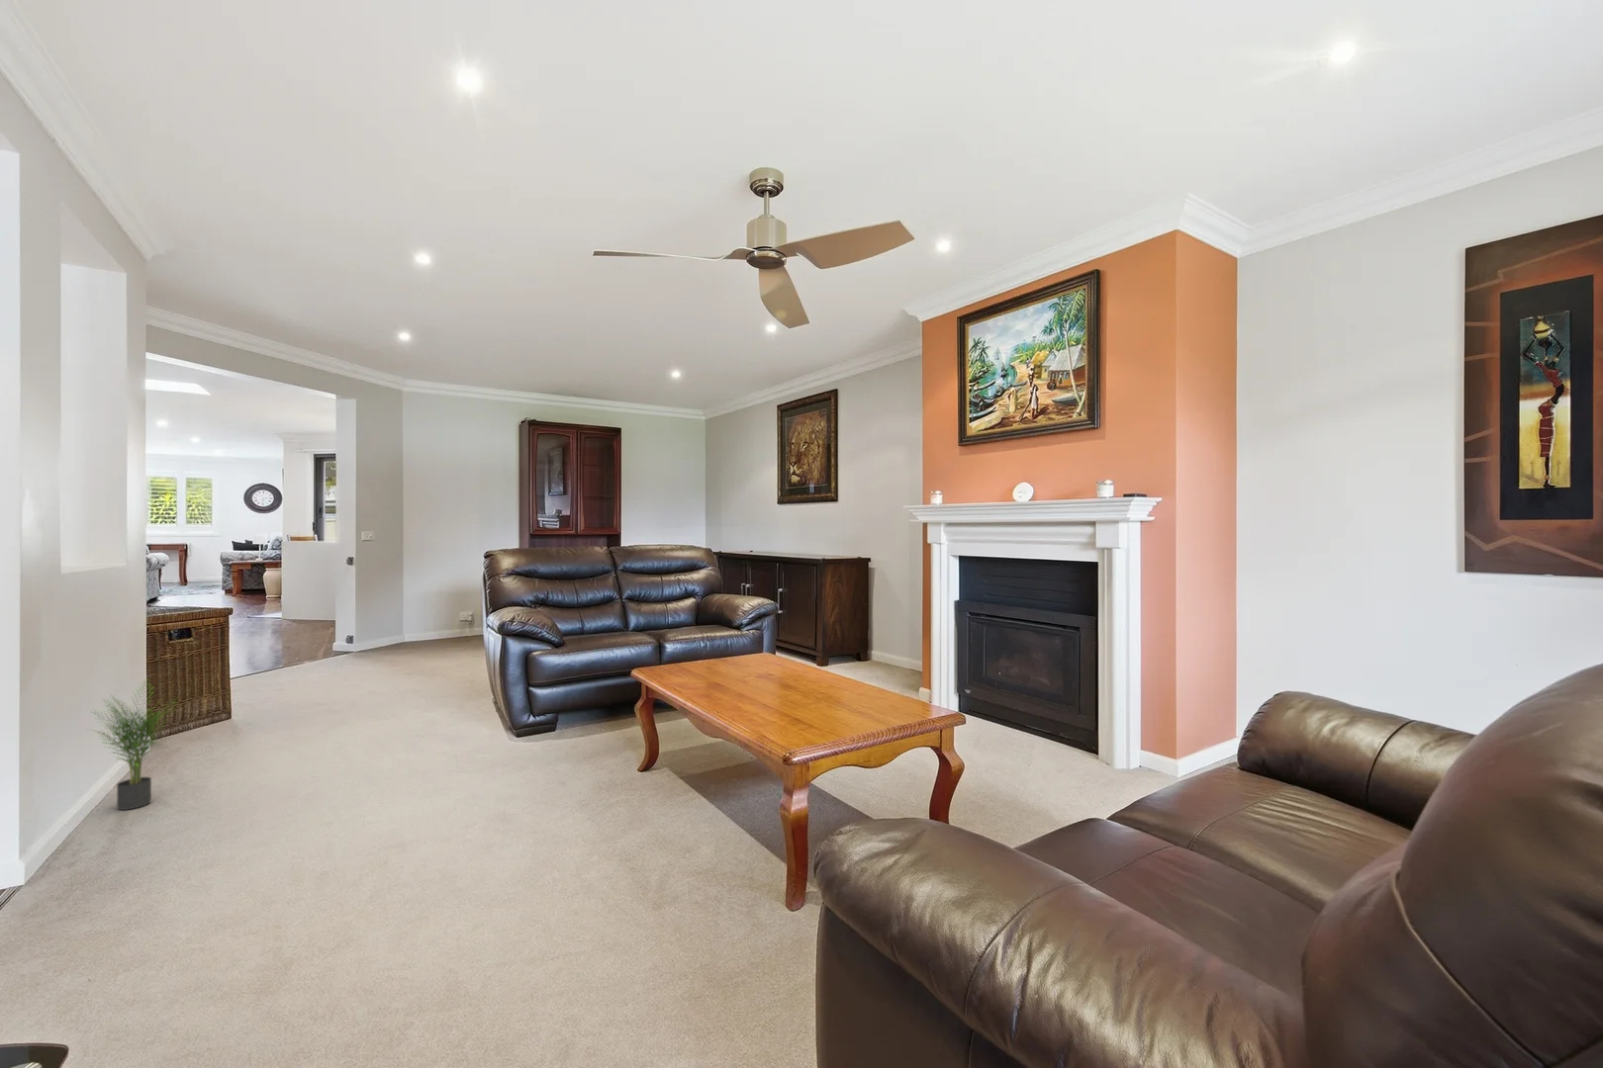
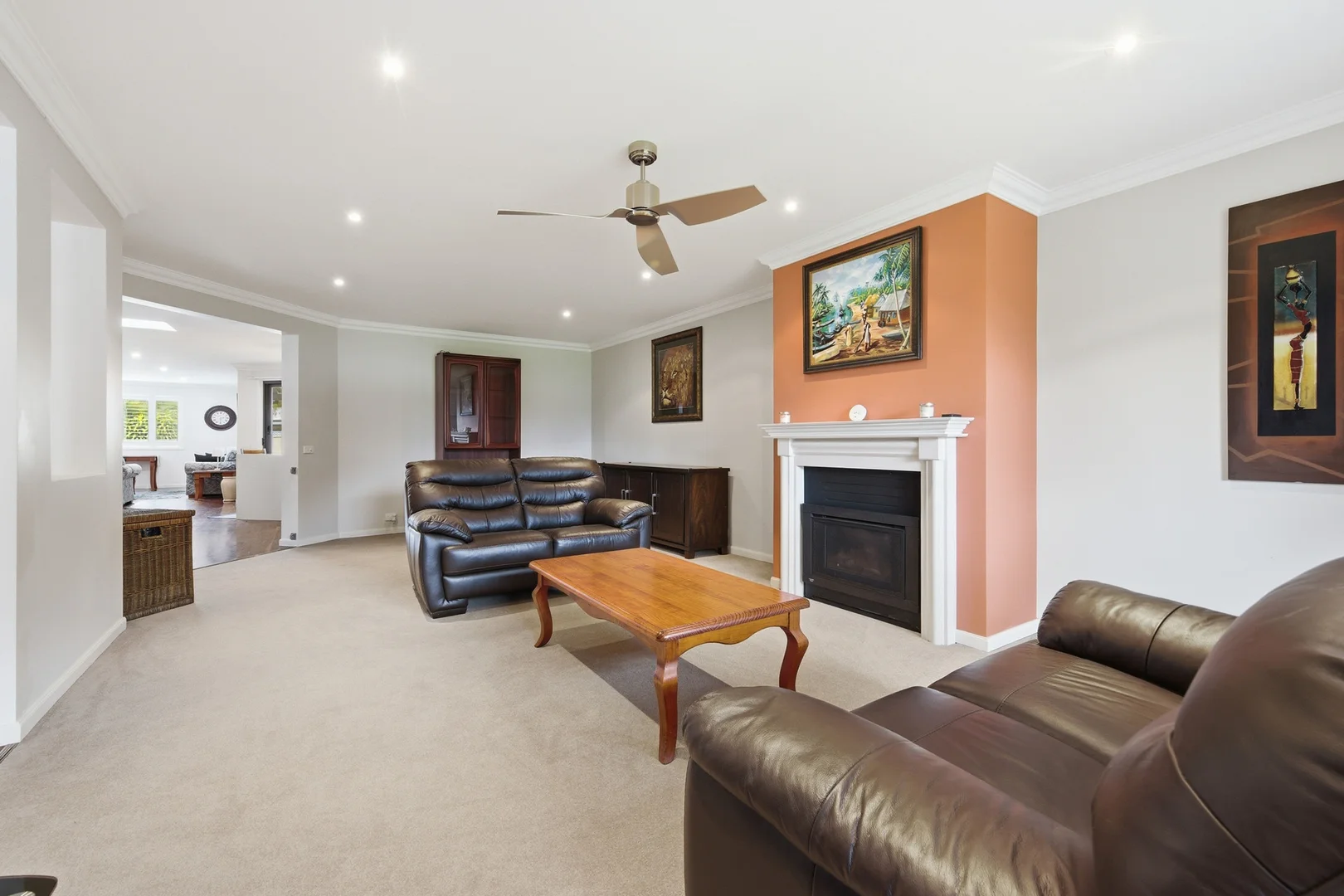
- potted plant (132, 746)
